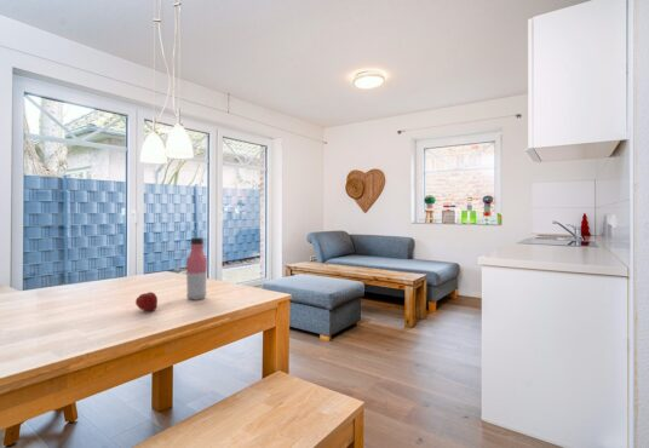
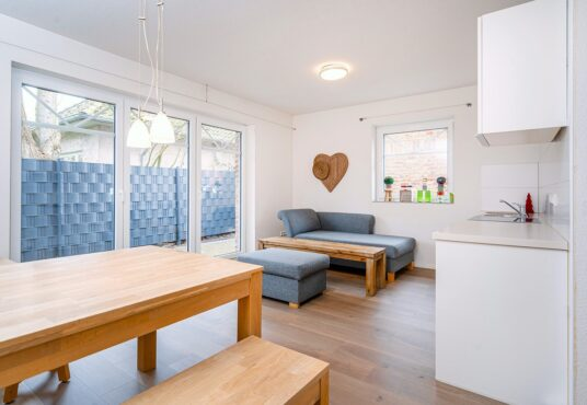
- fruit (147, 300)
- water bottle (196, 268)
